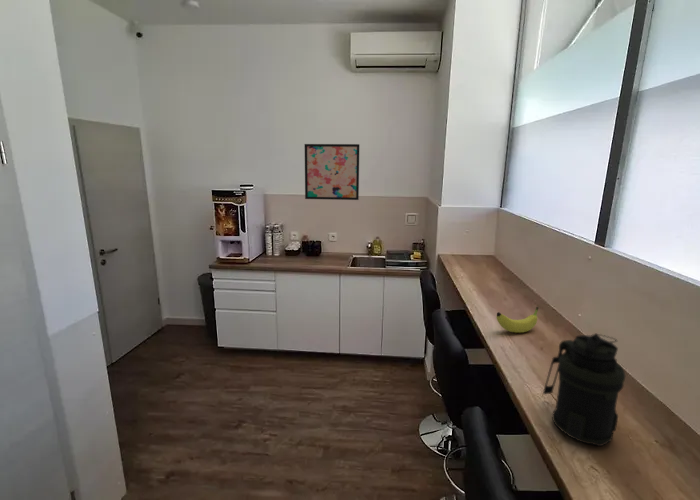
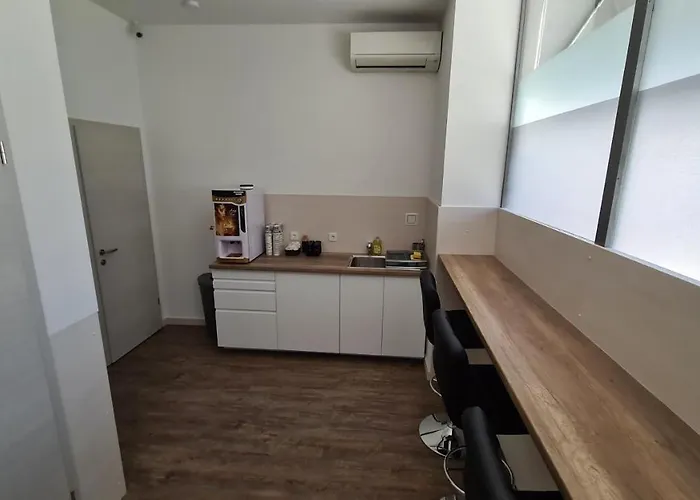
- fruit (518, 320)
- wall art (331, 172)
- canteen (579, 377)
